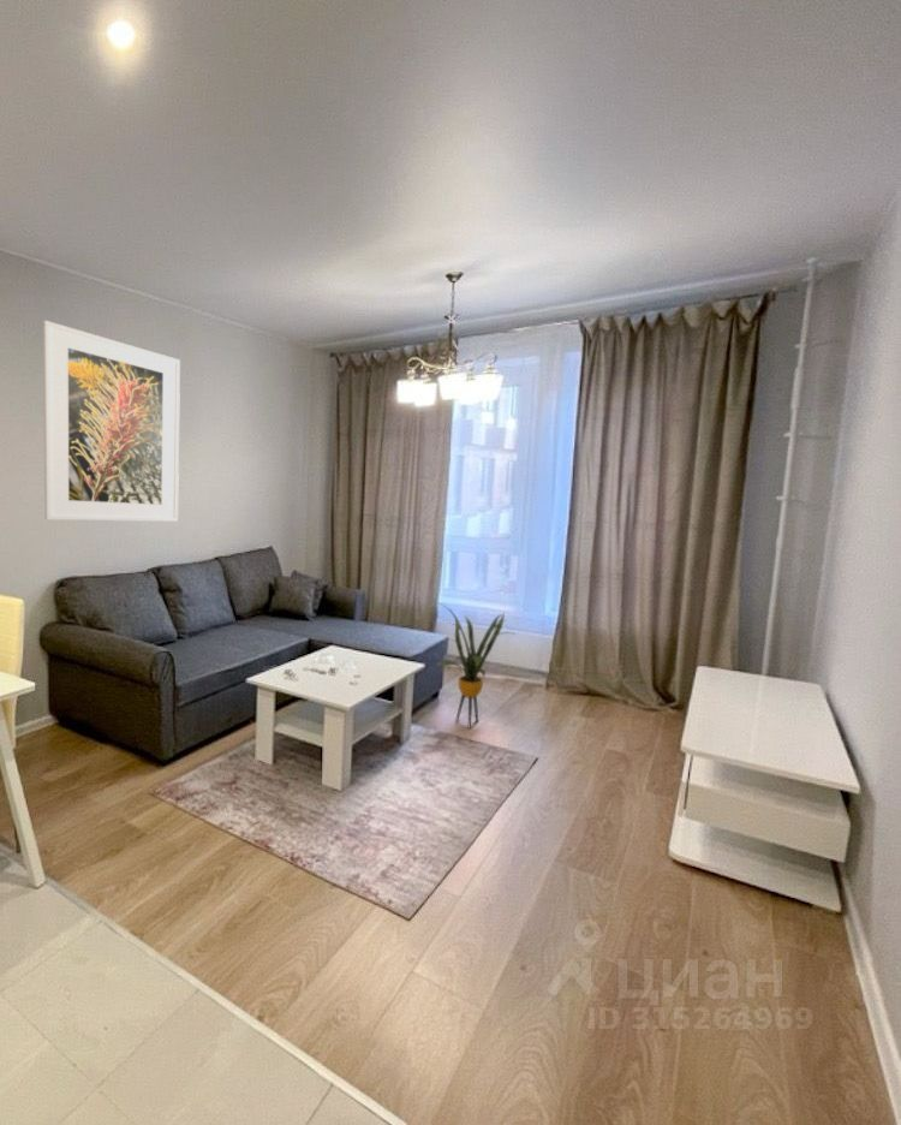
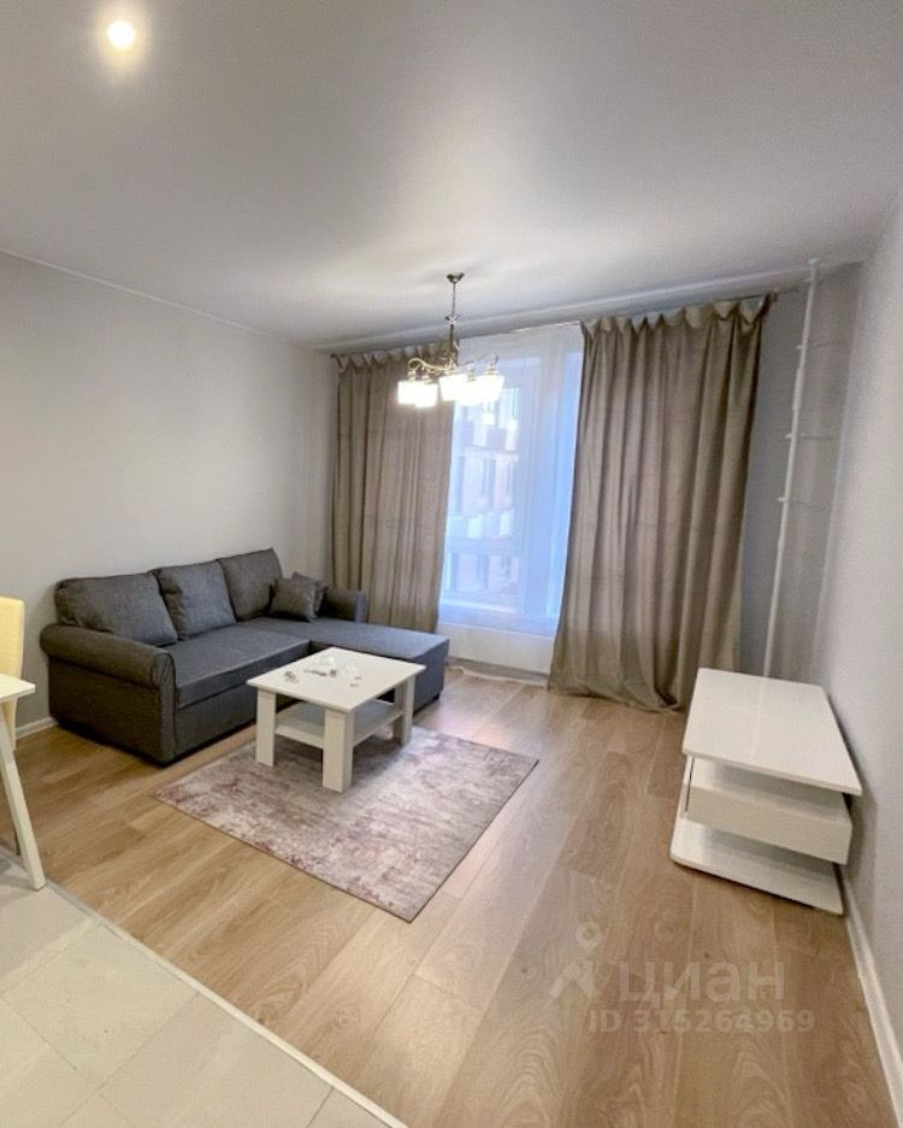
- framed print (118, 433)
- house plant (469, 663)
